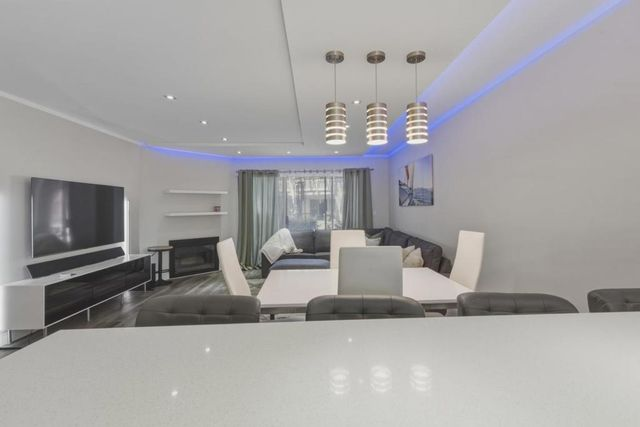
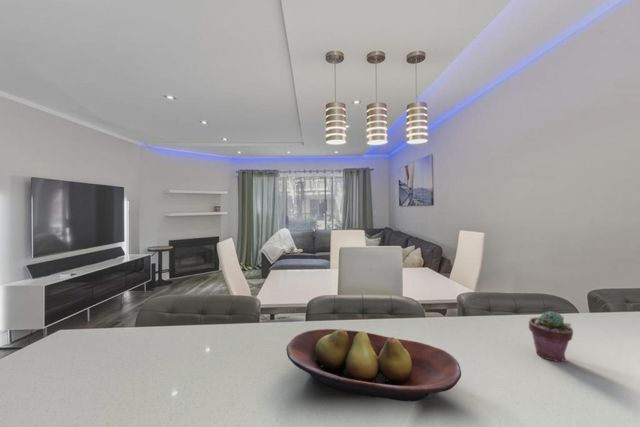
+ fruit bowl (367, 355)
+ potted succulent (550, 333)
